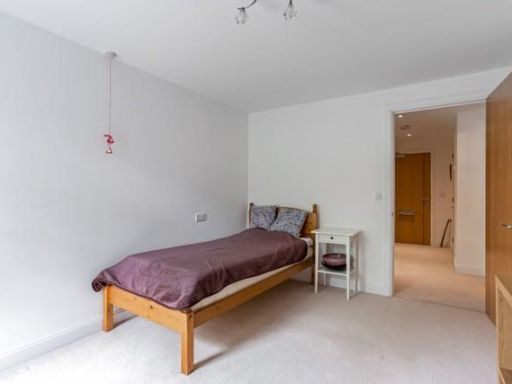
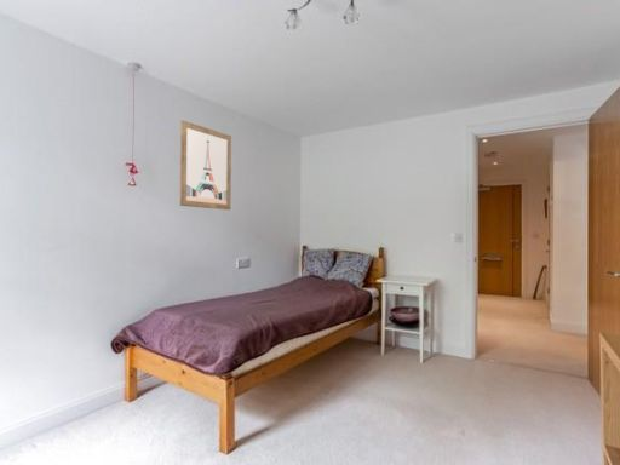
+ wall art (207, 168)
